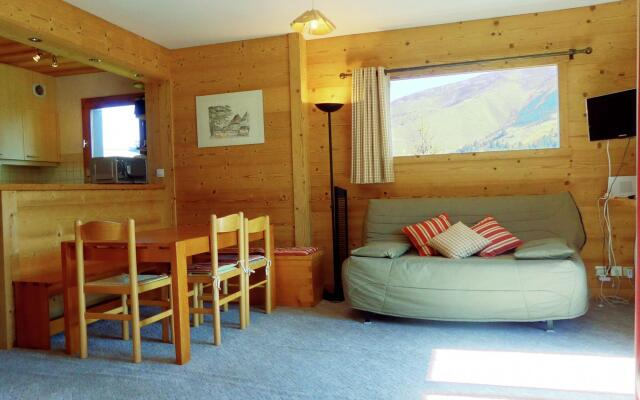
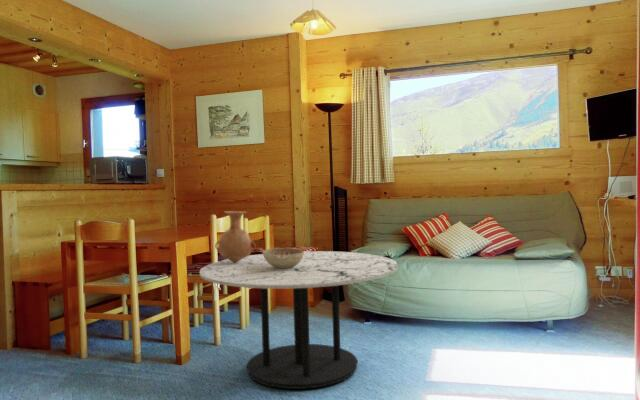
+ decorative bowl (283, 258)
+ vase (235, 236)
+ coffee table (300, 317)
